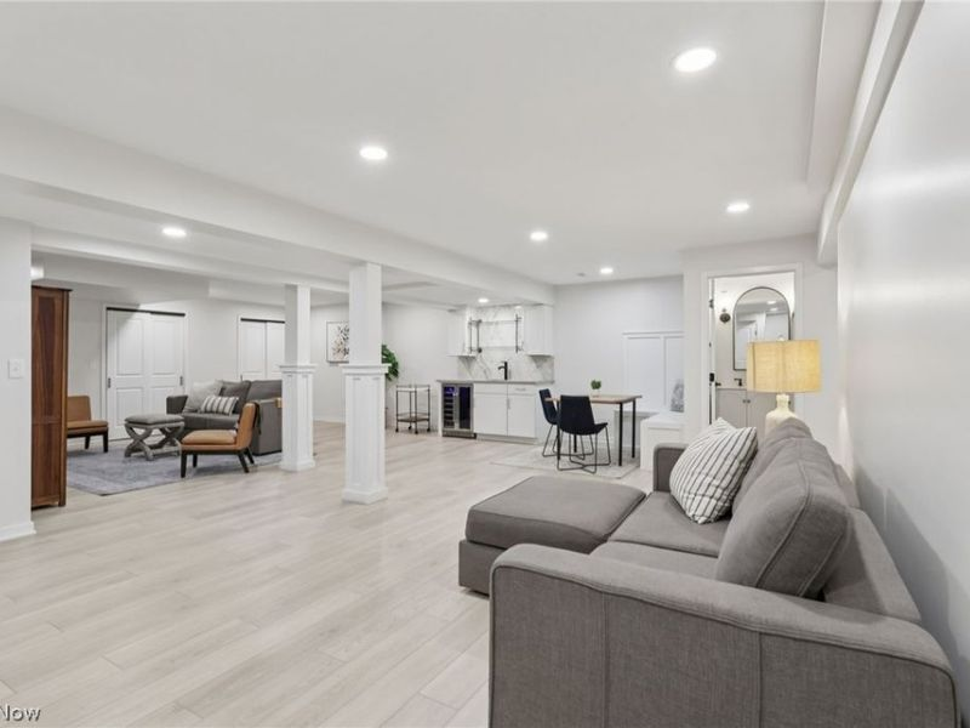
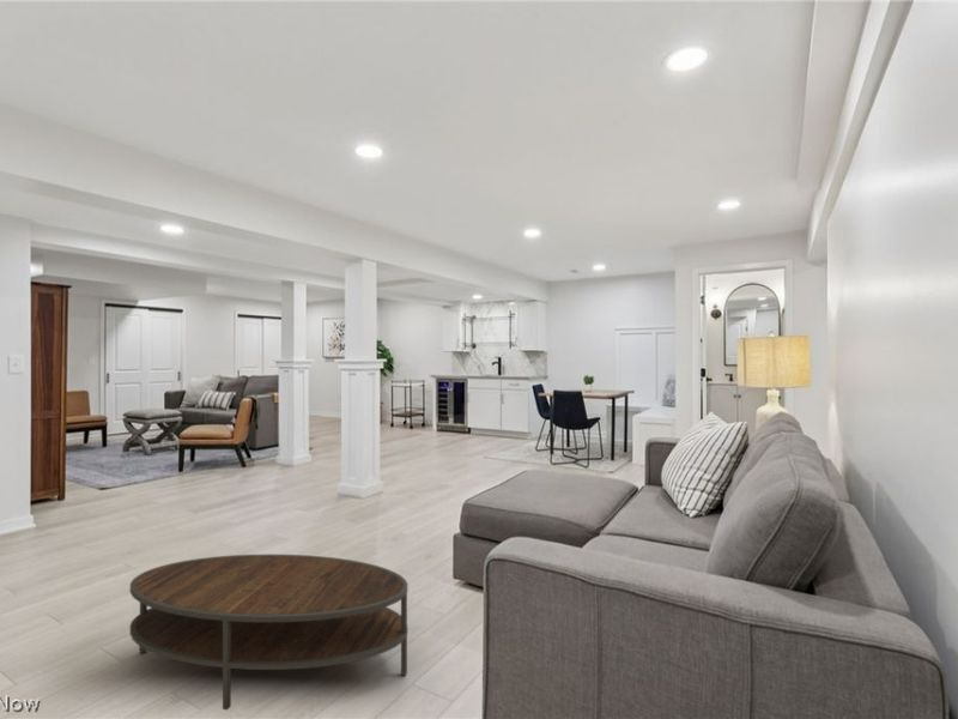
+ coffee table (268, 621)
